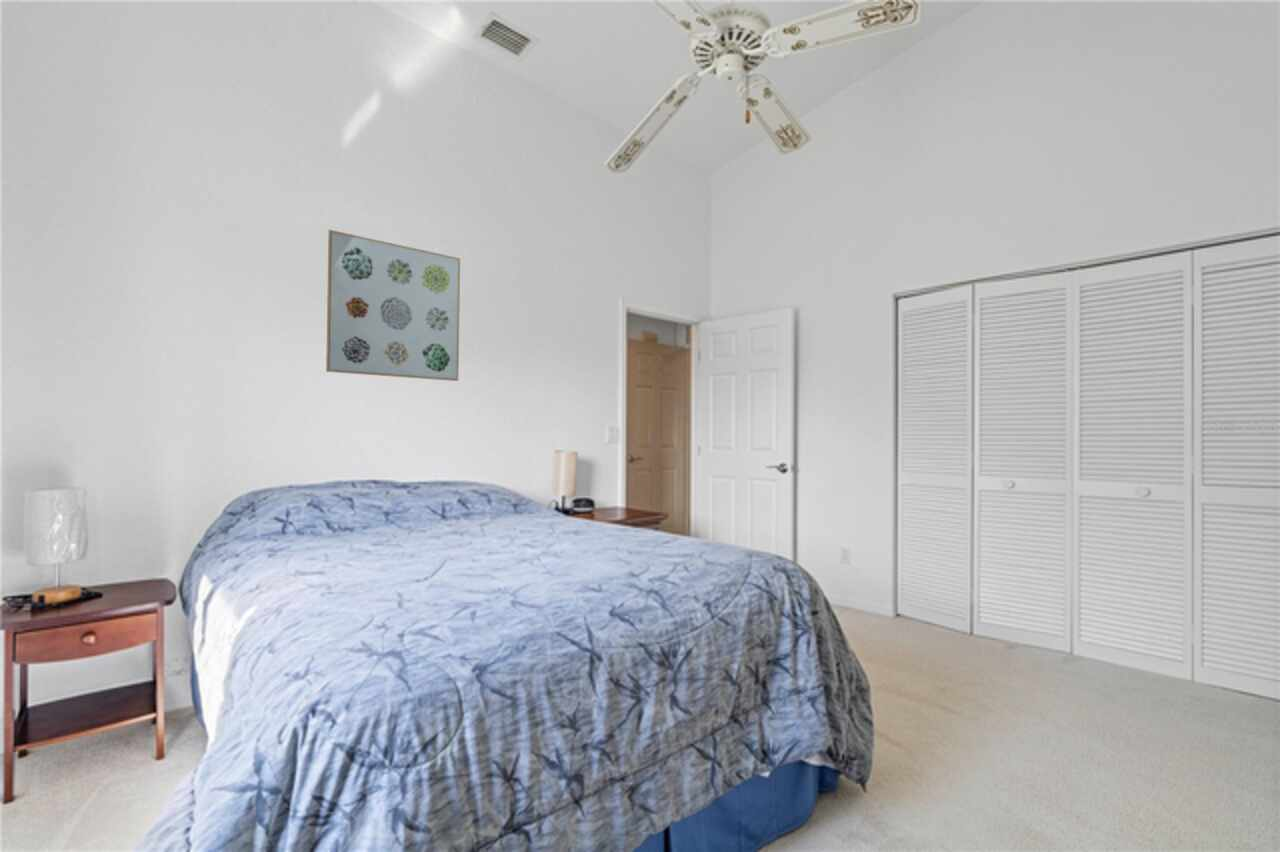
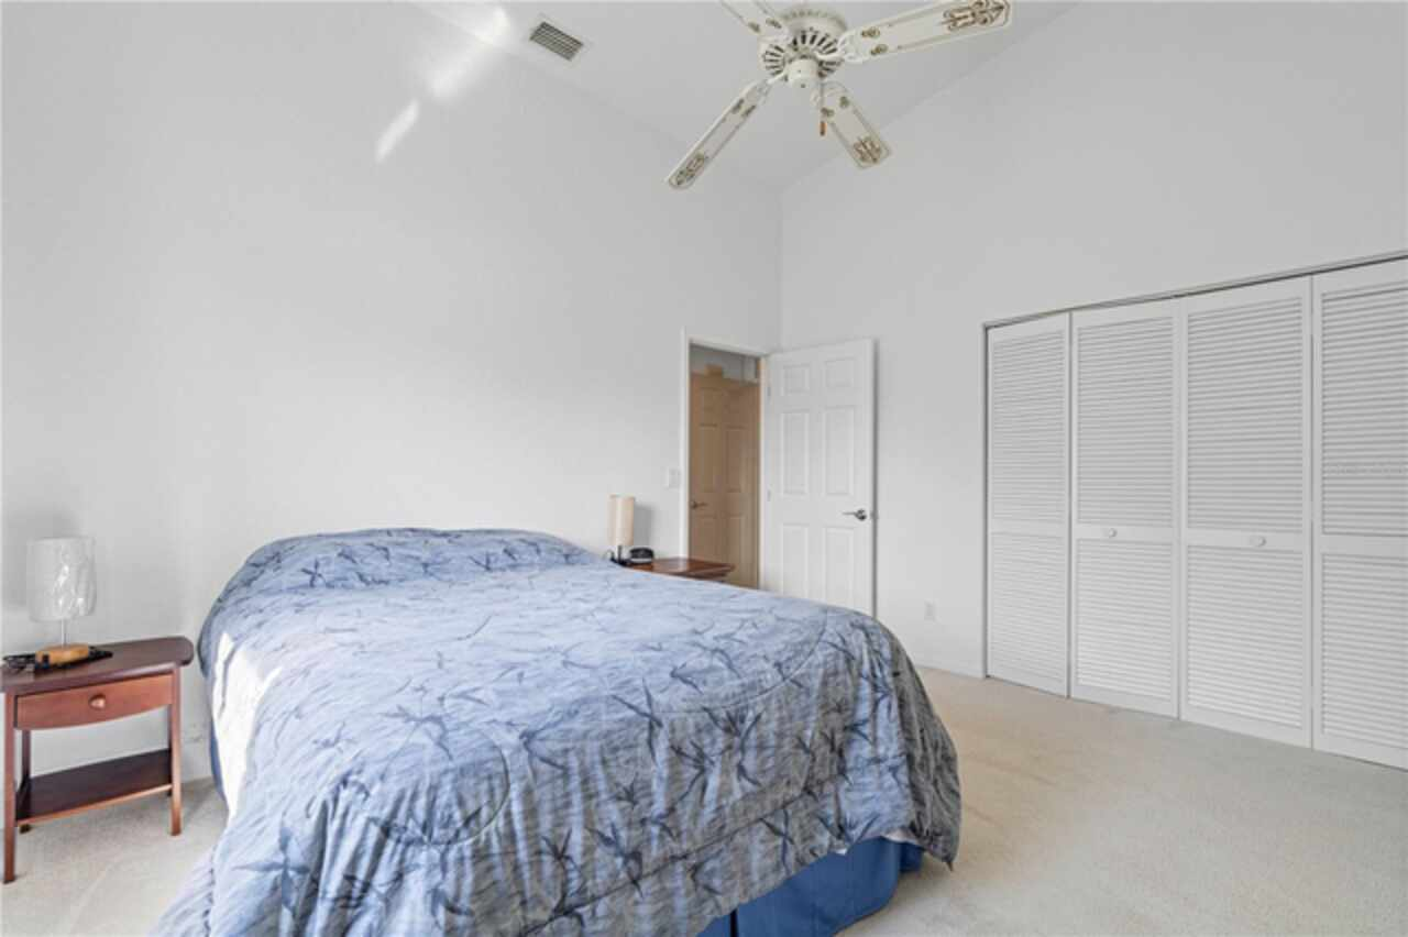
- wall art (398, 310)
